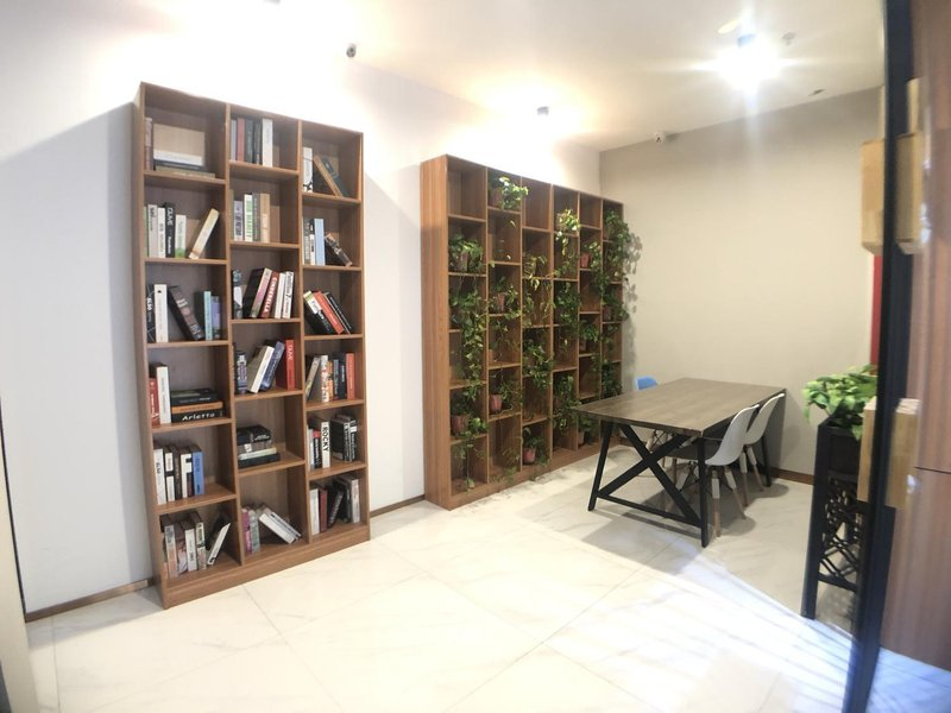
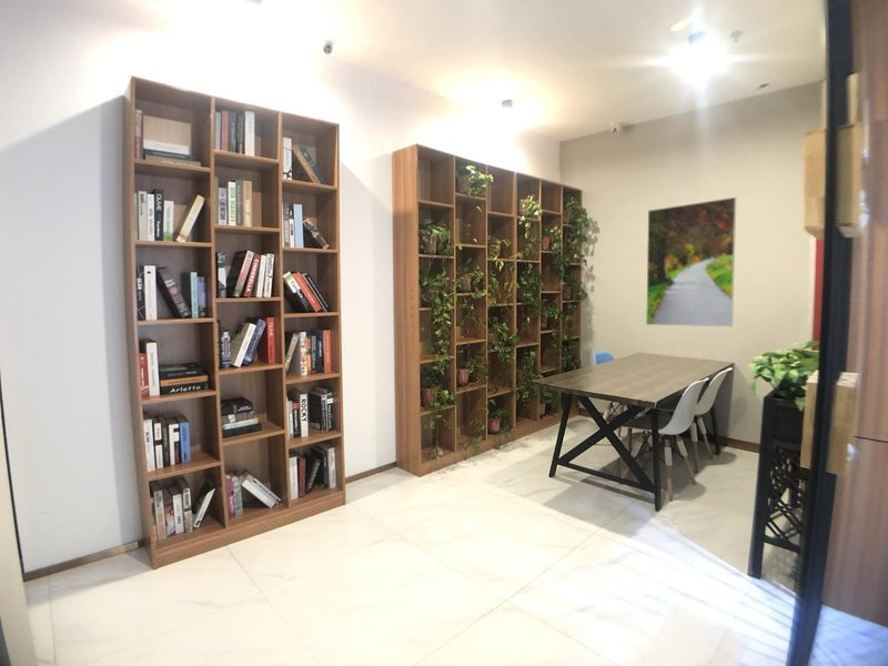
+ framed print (688, 265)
